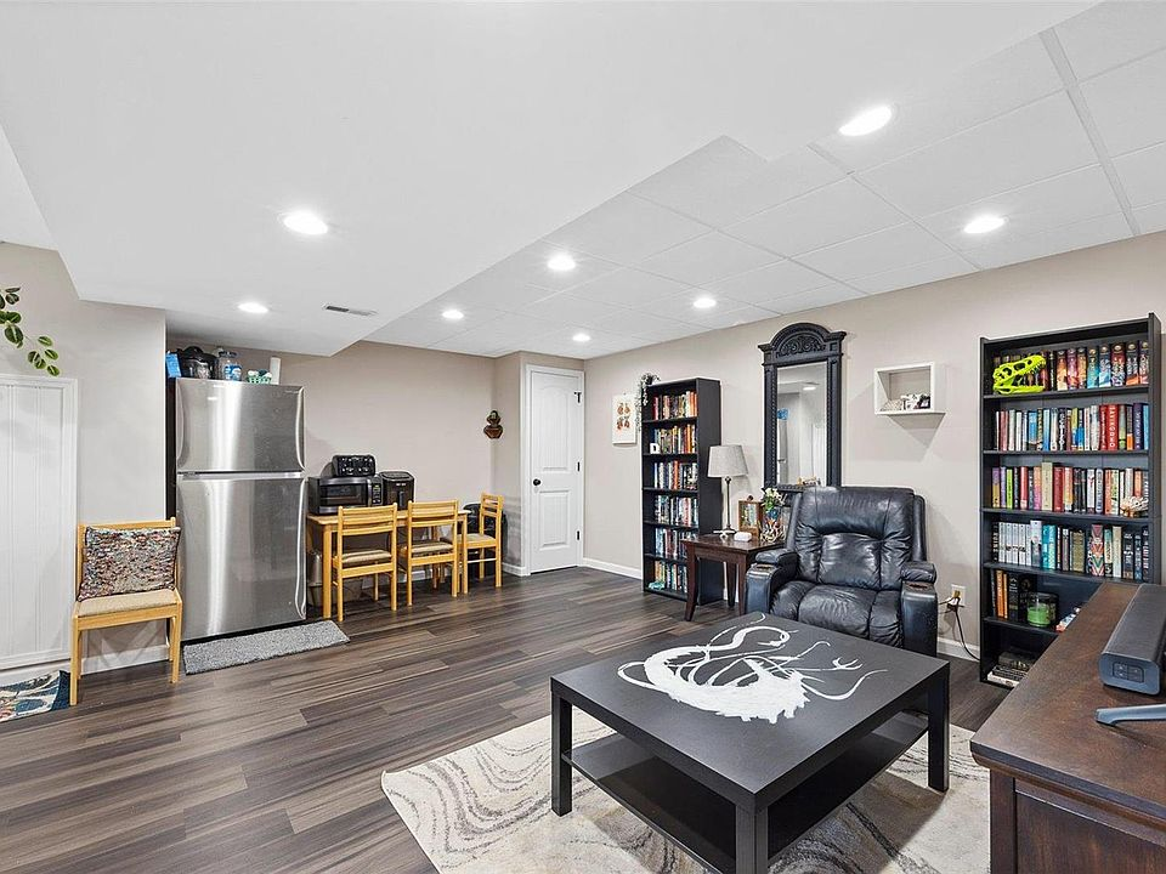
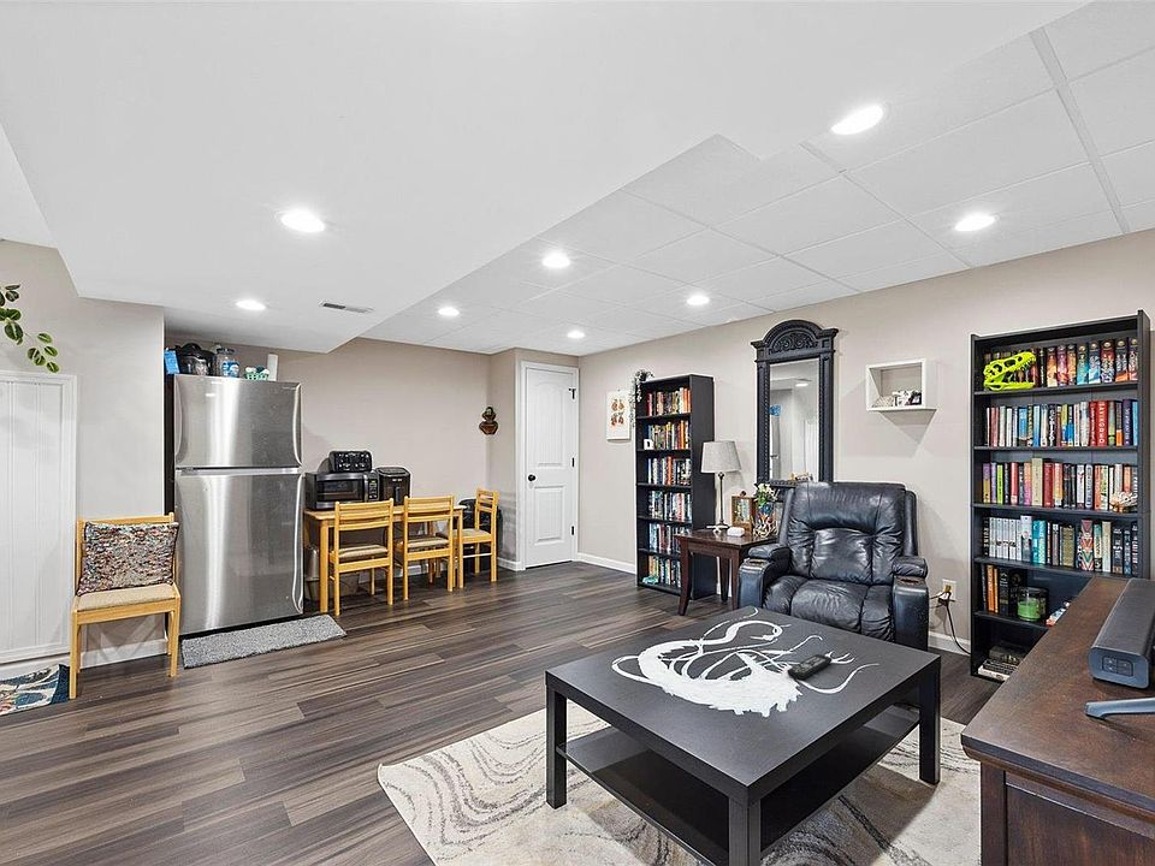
+ remote control (810, 666)
